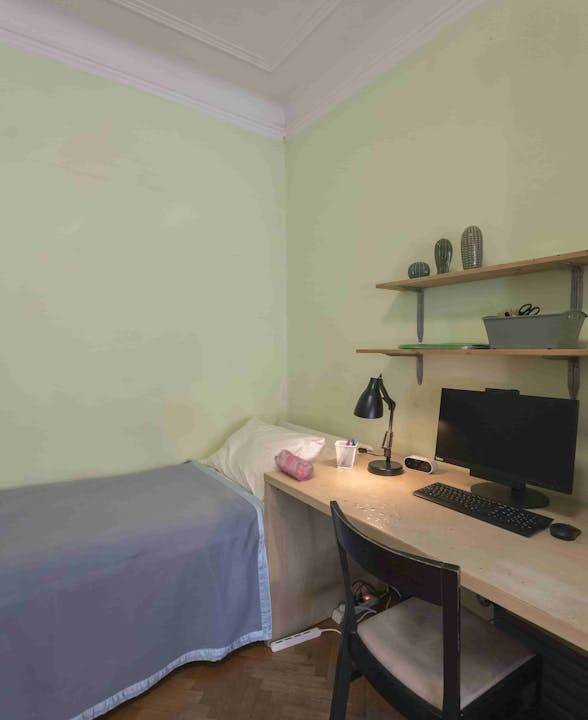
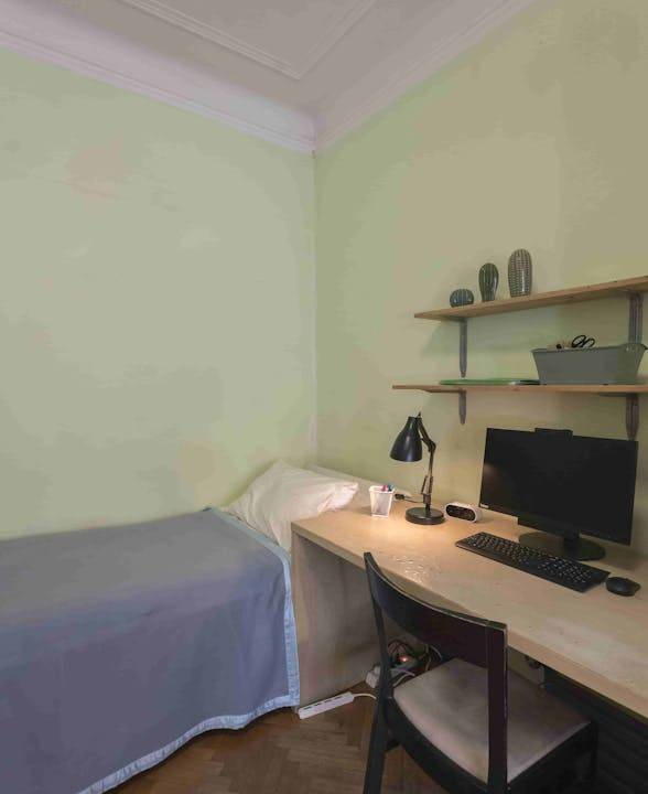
- pencil case (293, 464)
